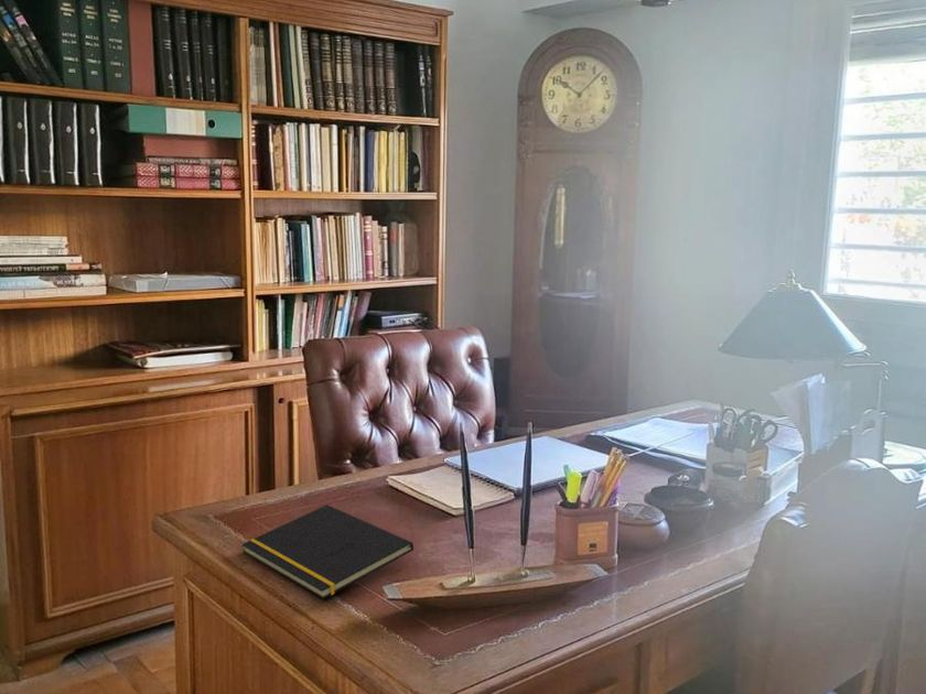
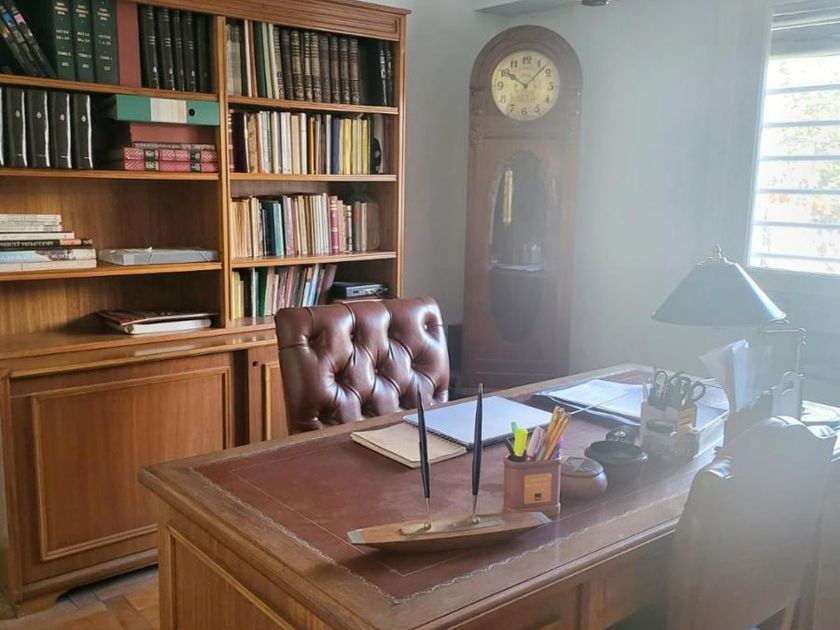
- notepad (325, 546)
